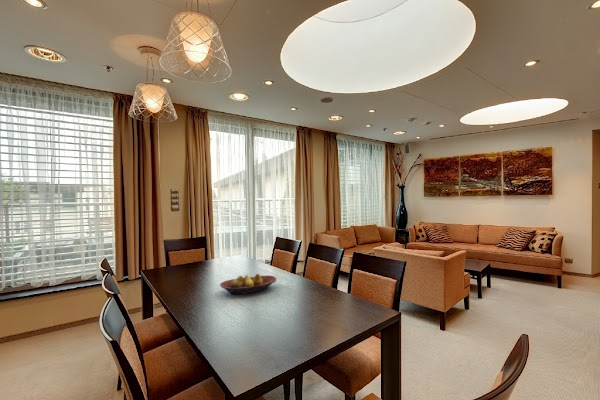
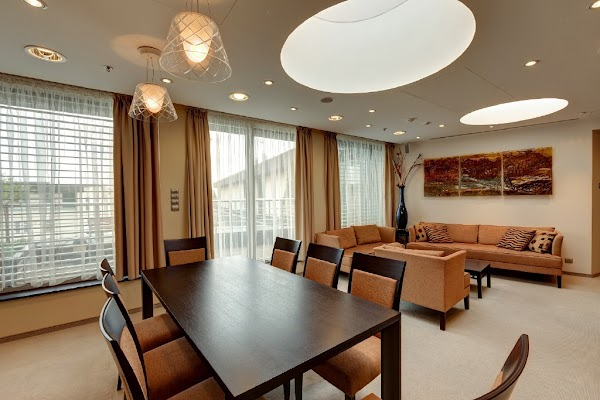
- fruit bowl (249, 282)
